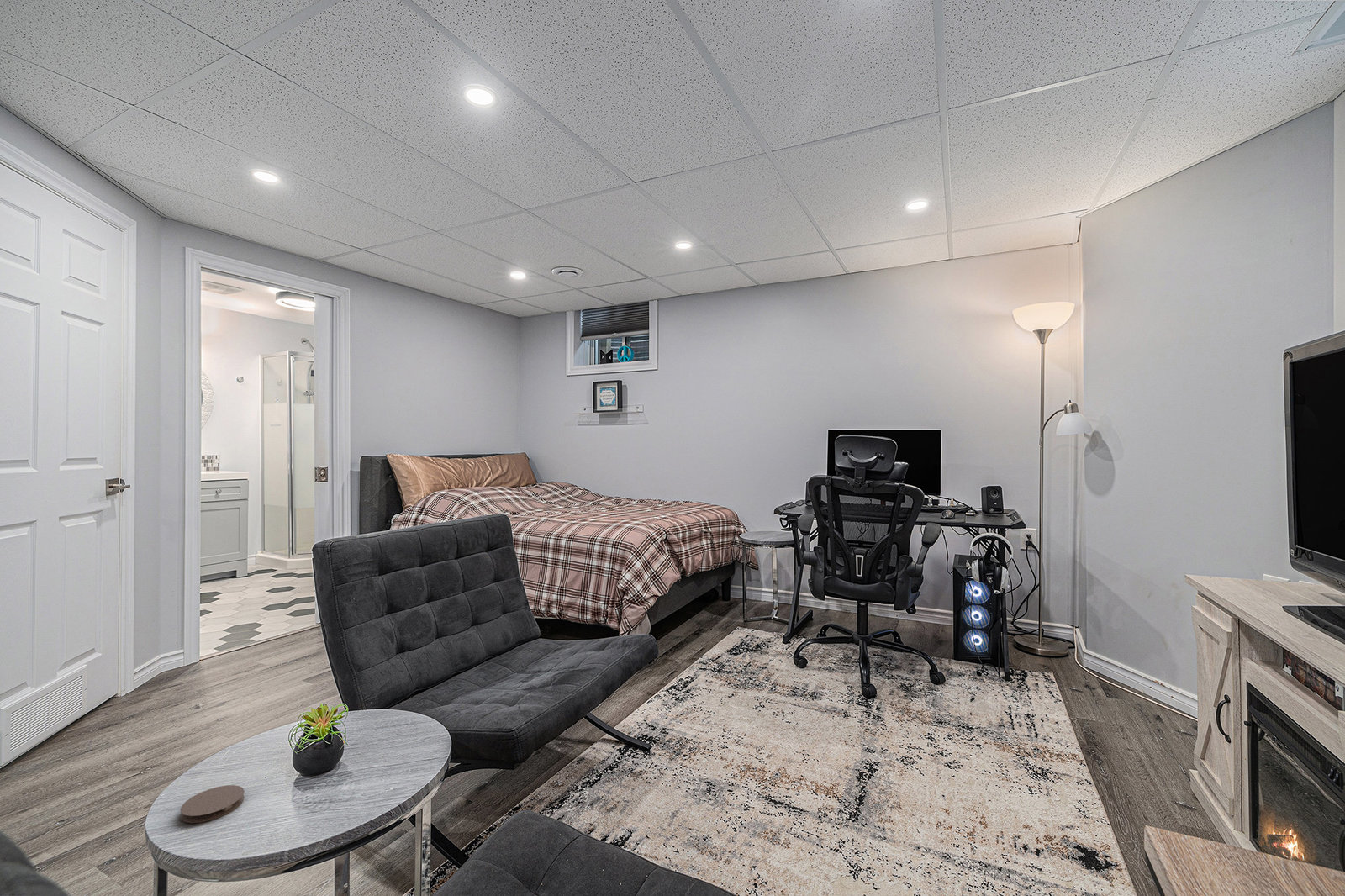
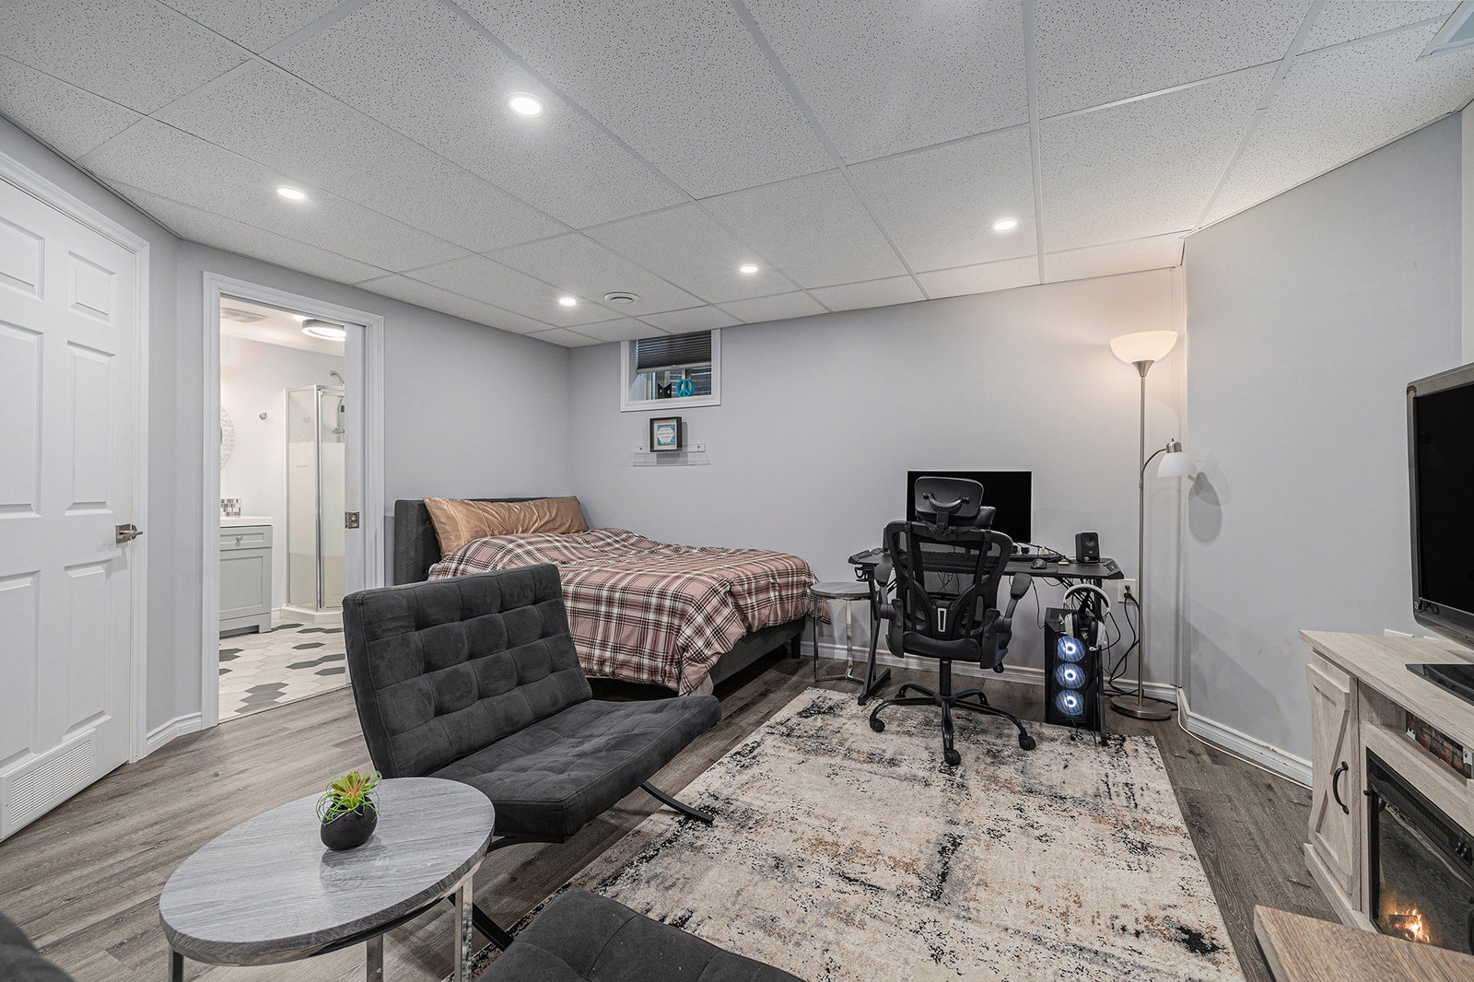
- coaster (213, 803)
